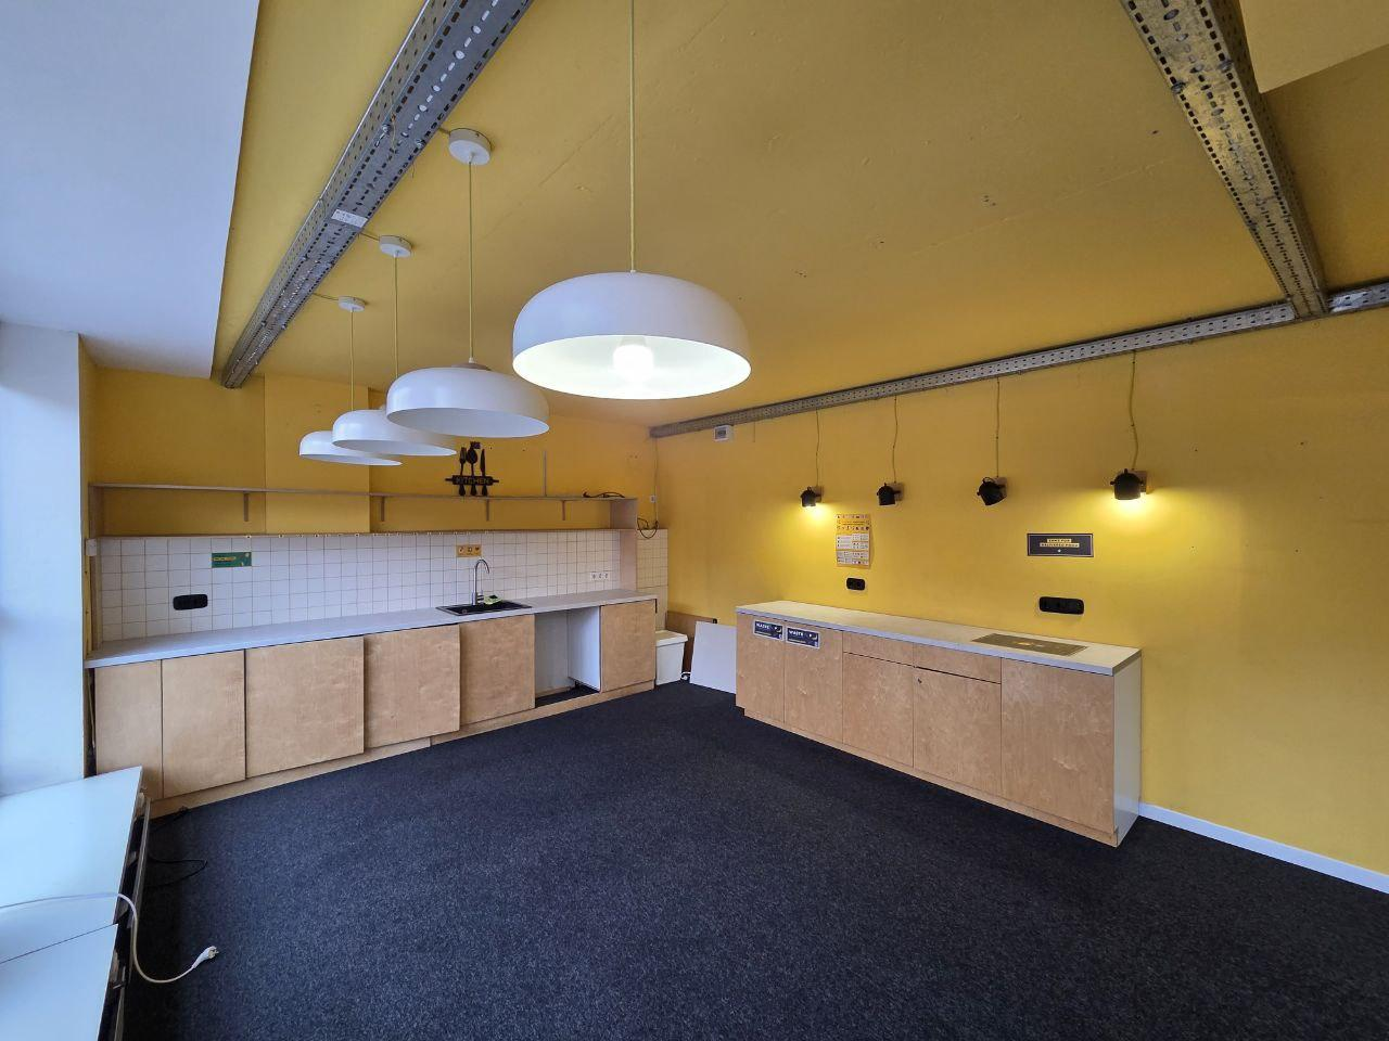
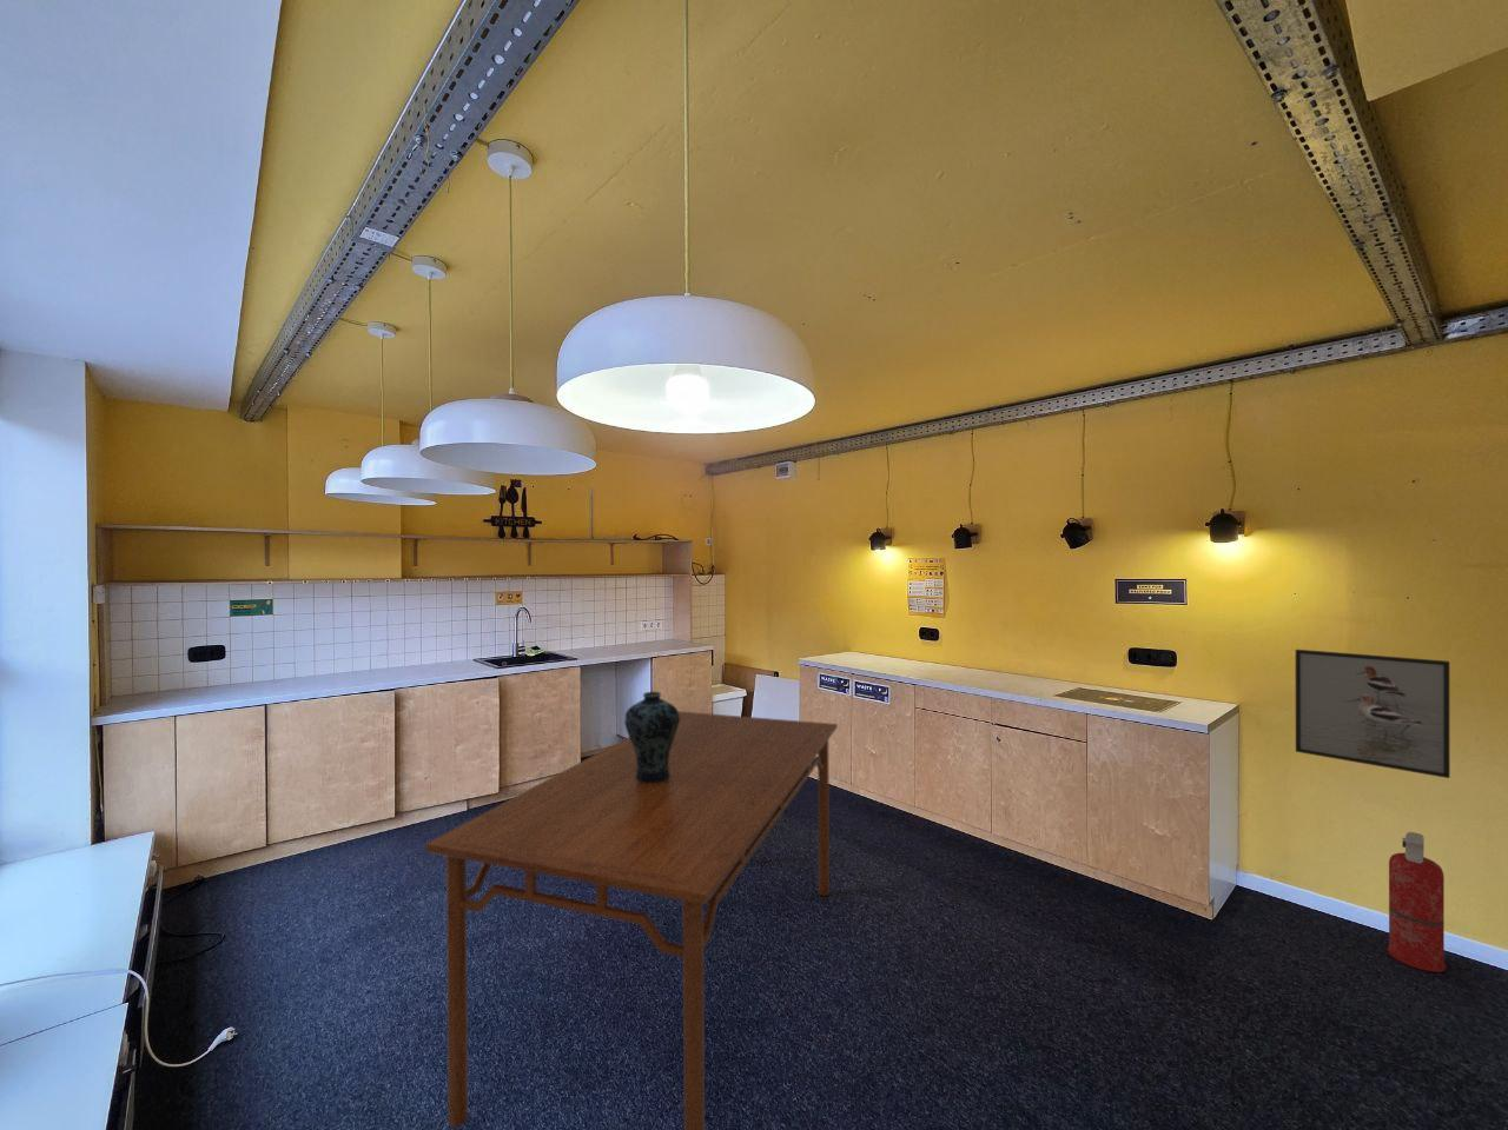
+ vase (652, 735)
+ dining table (685, 872)
+ fire extinguisher (1415, 897)
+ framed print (1367, 709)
